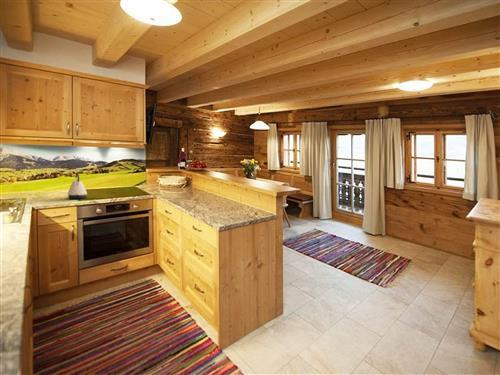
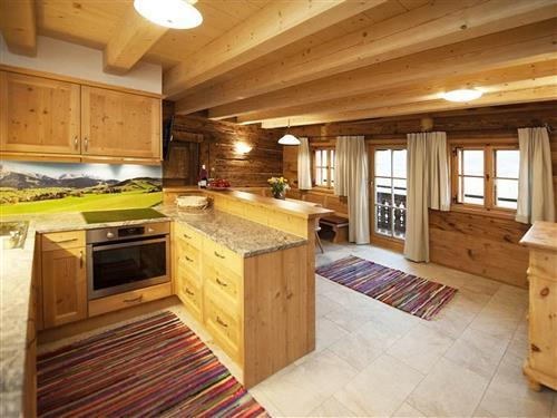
- kettle (77, 185)
